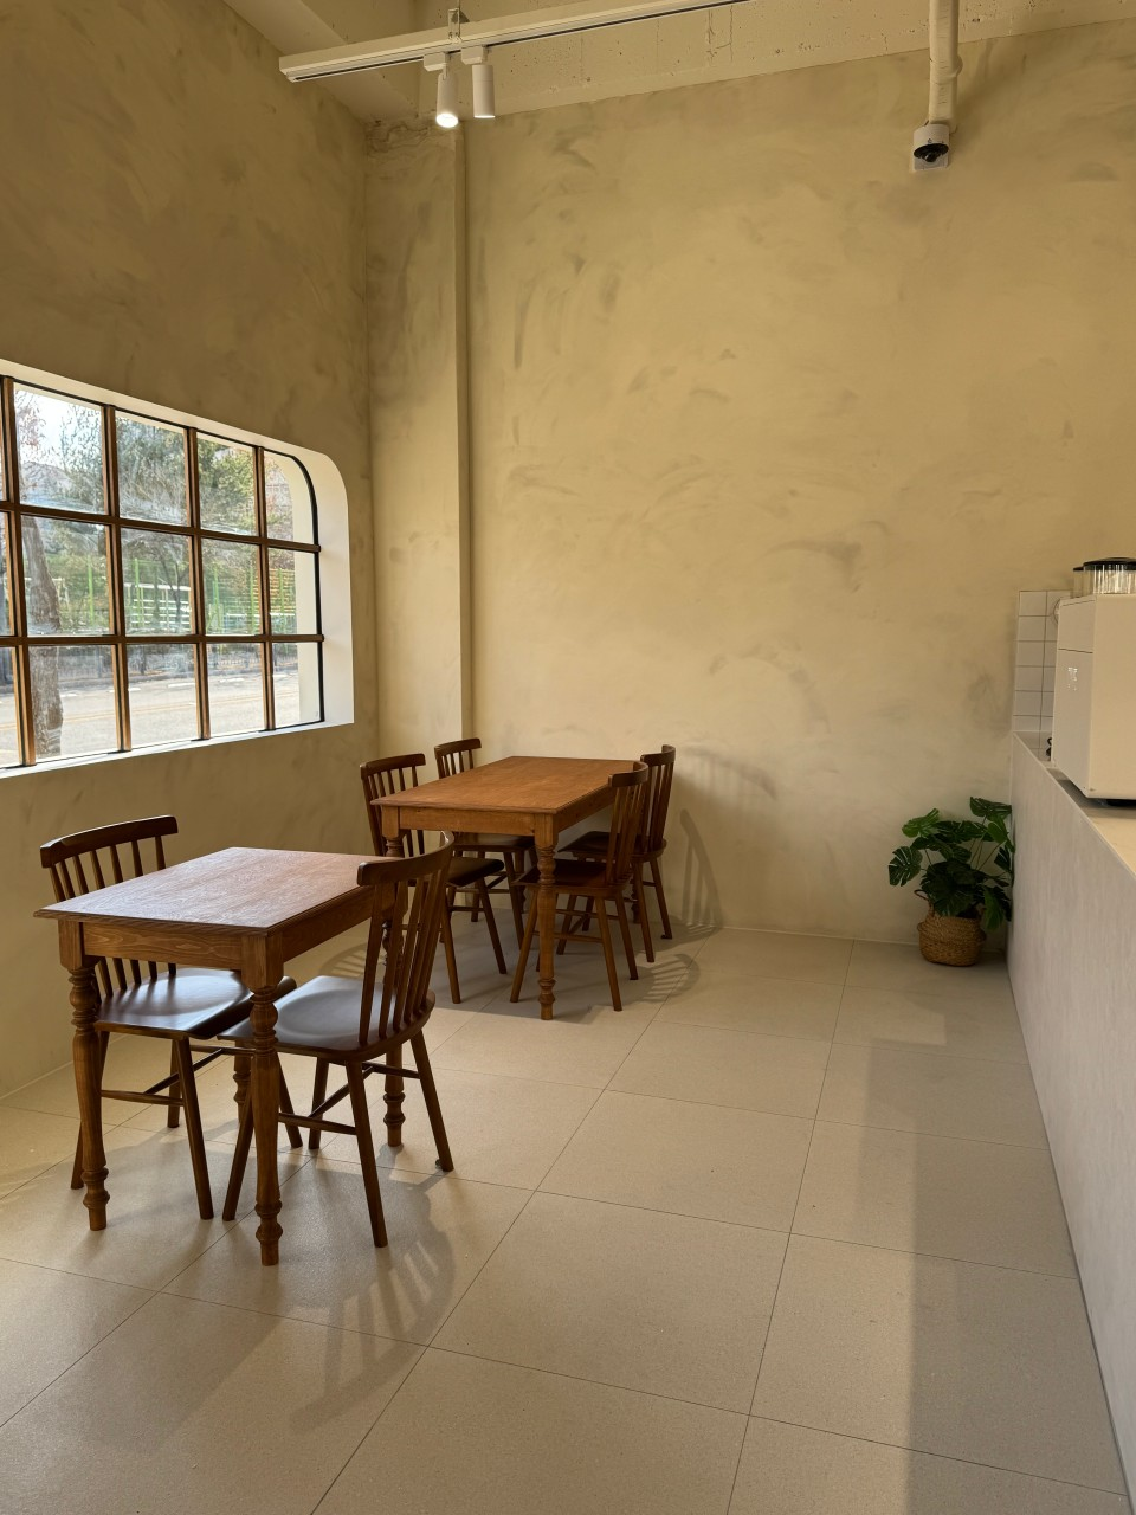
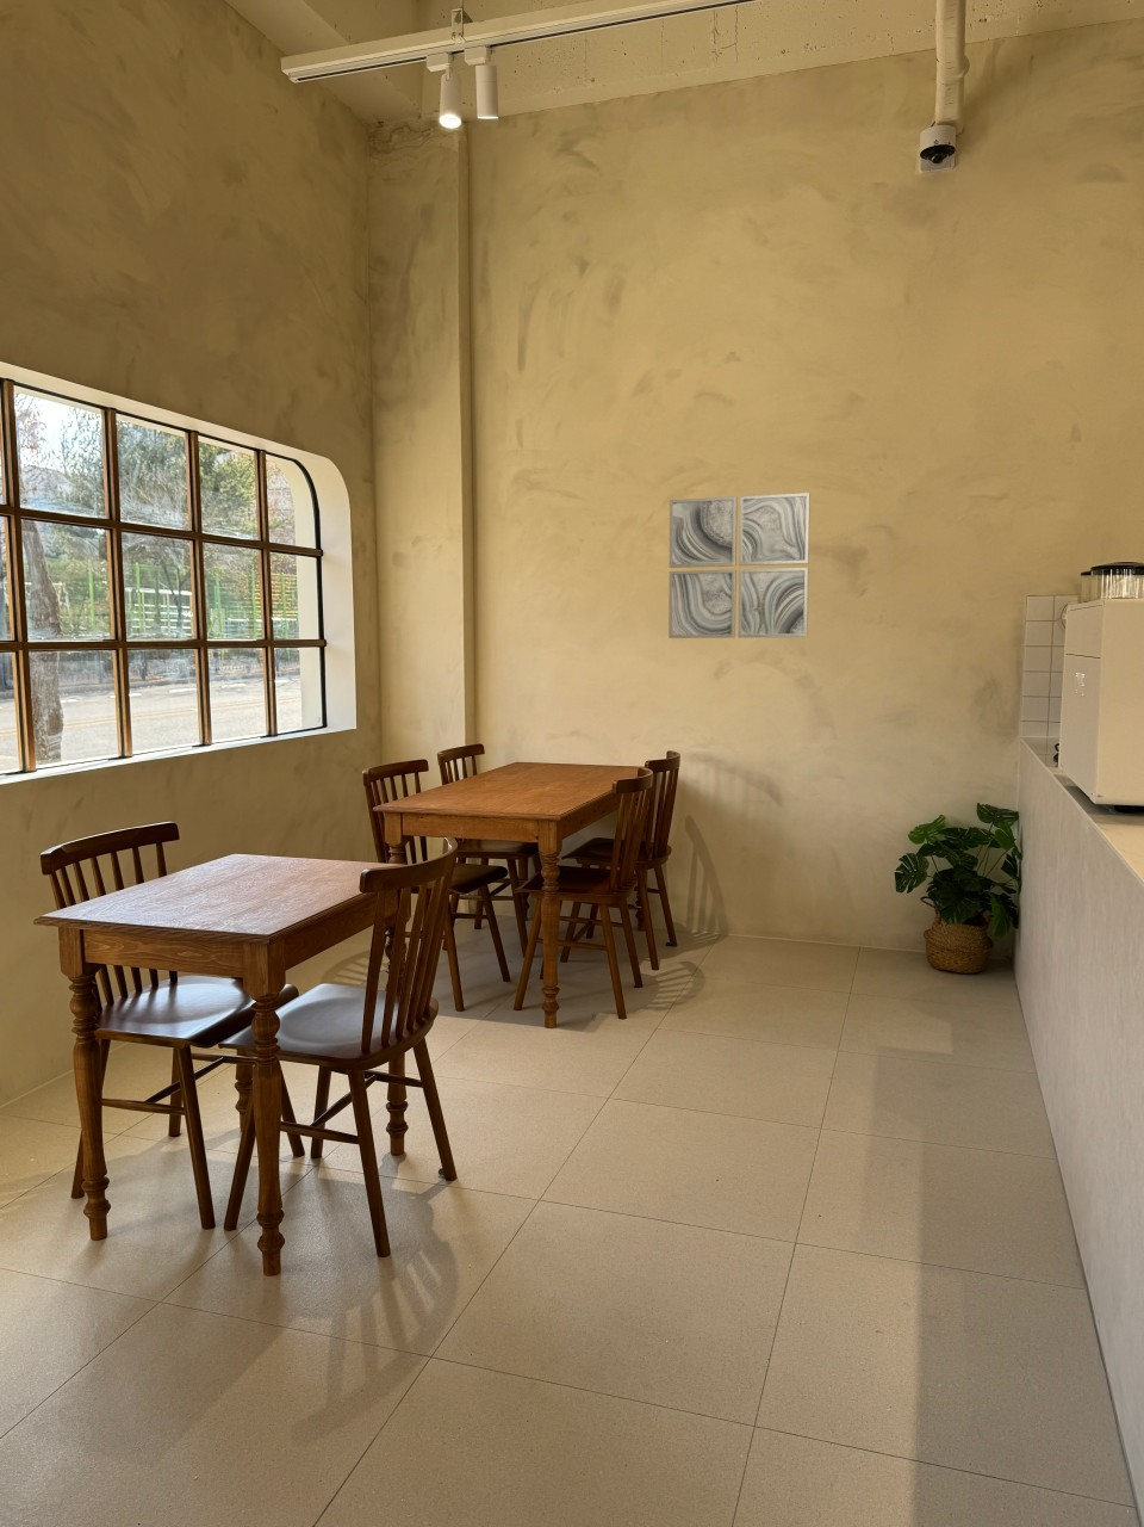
+ wall art (739, 569)
